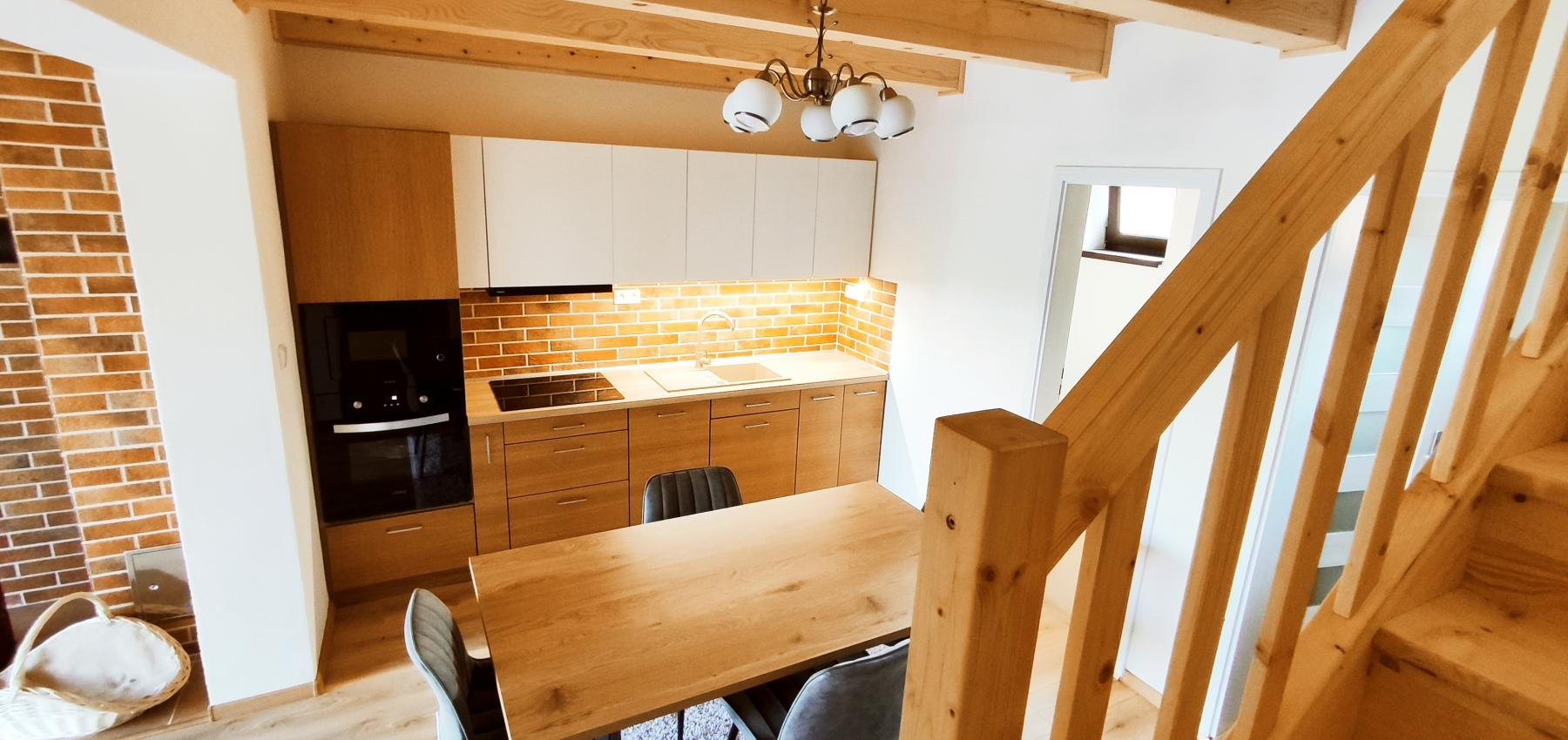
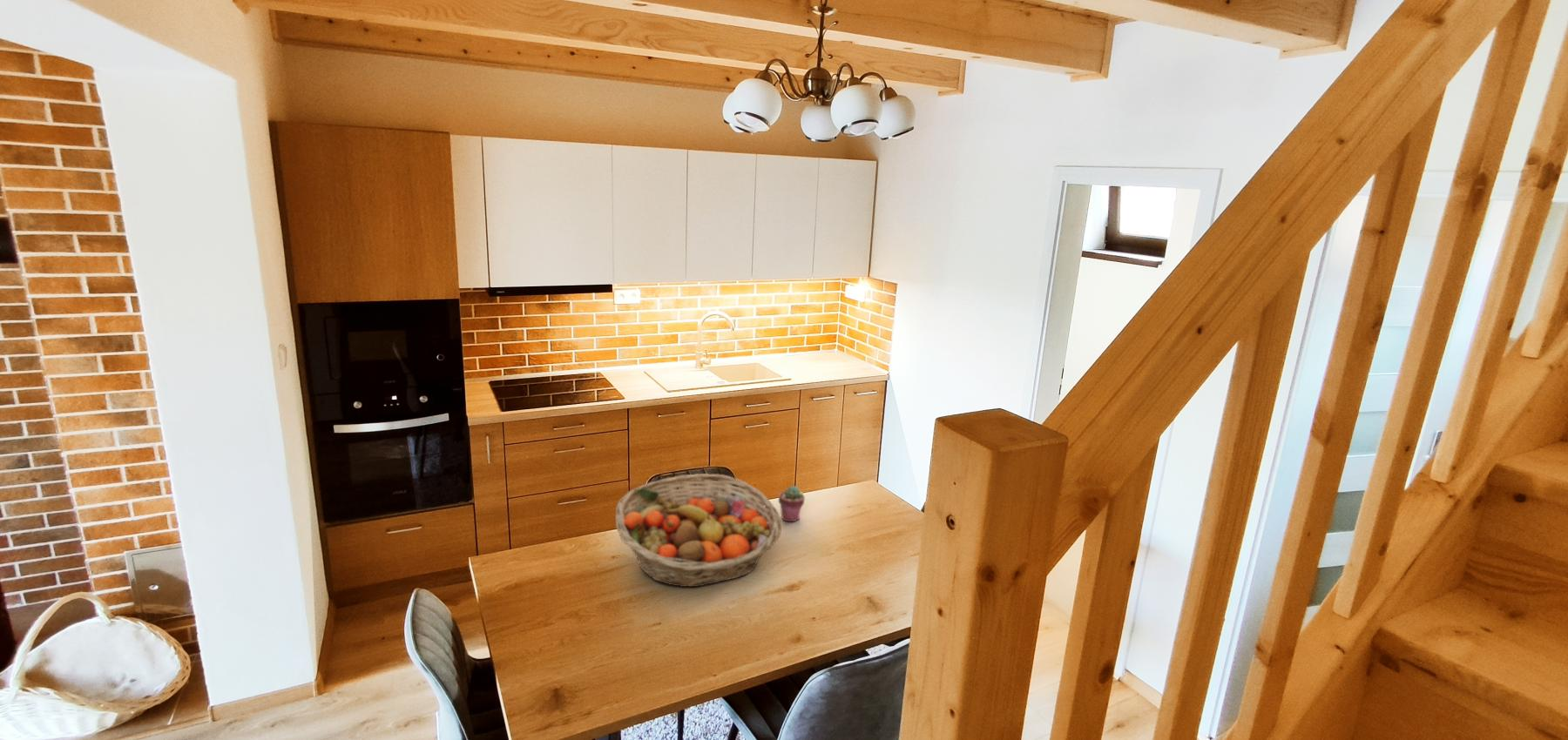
+ fruit basket (699, 528)
+ potted succulent (791, 502)
